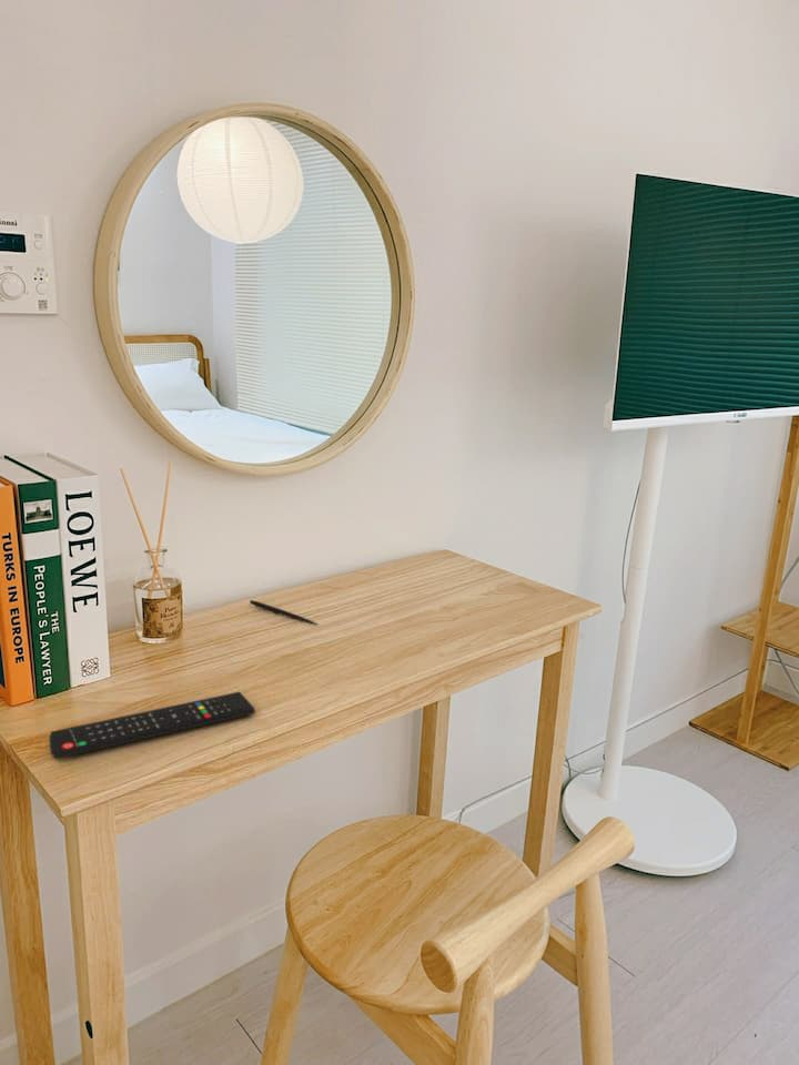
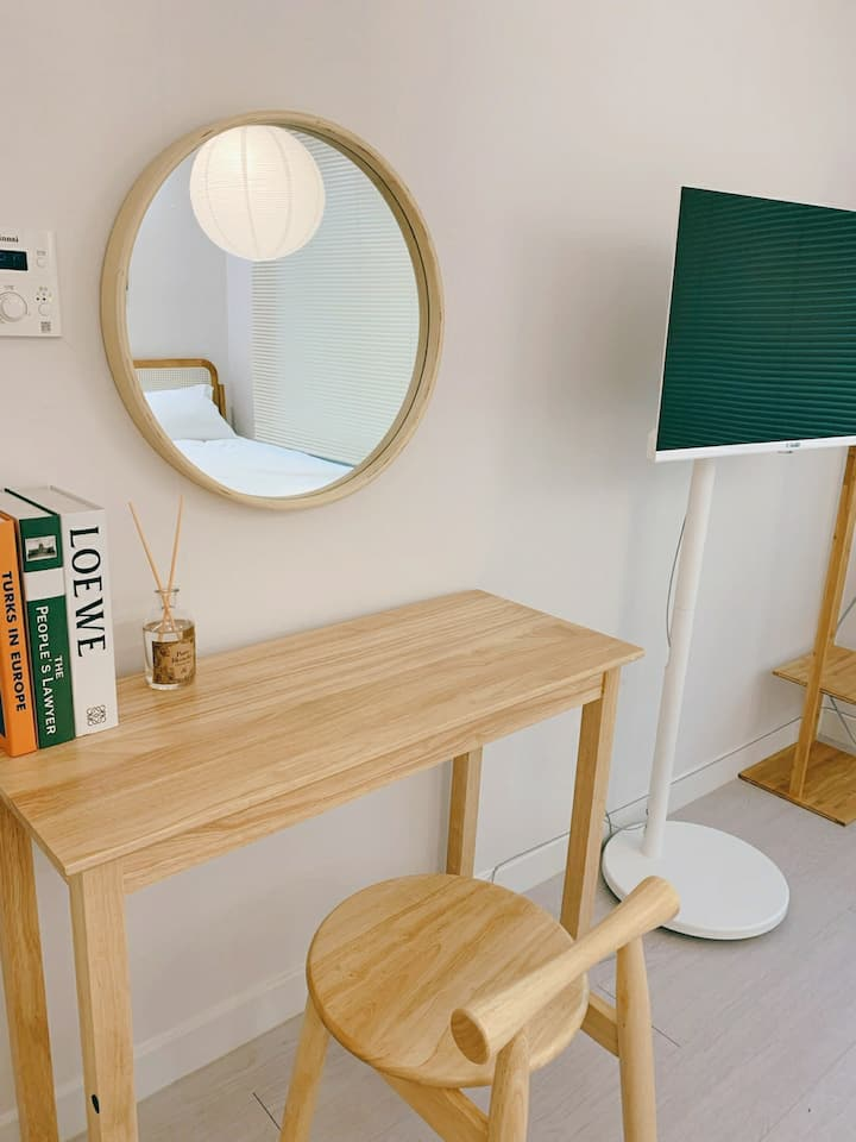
- pen (283, 612)
- remote control (154, 724)
